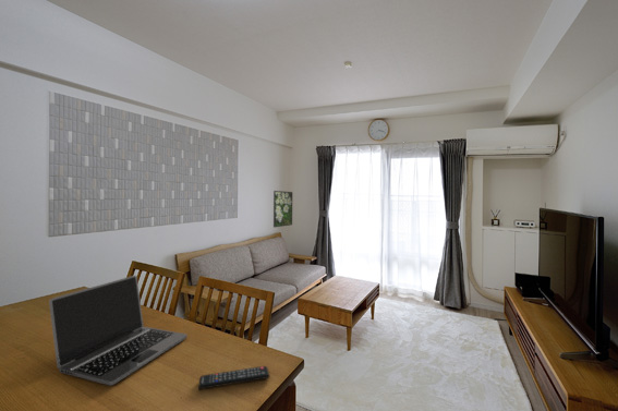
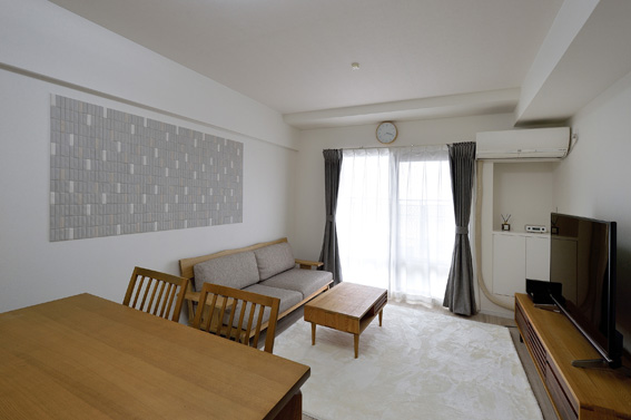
- laptop (125, 321)
- remote control (234, 377)
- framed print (283, 208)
